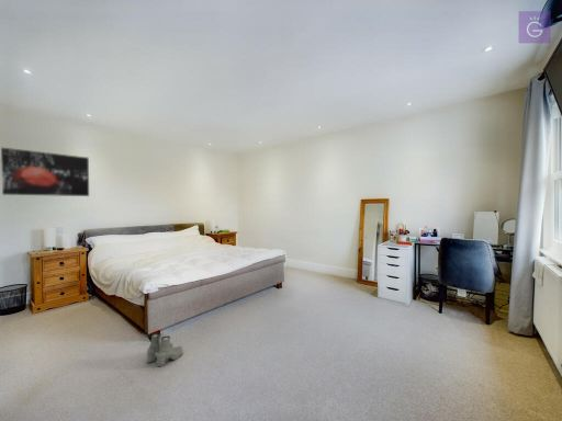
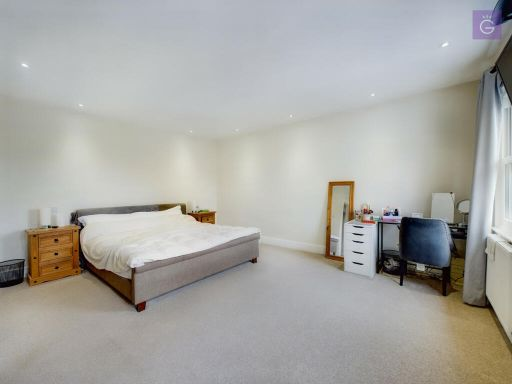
- boots (165, 345)
- wall art (49, 174)
